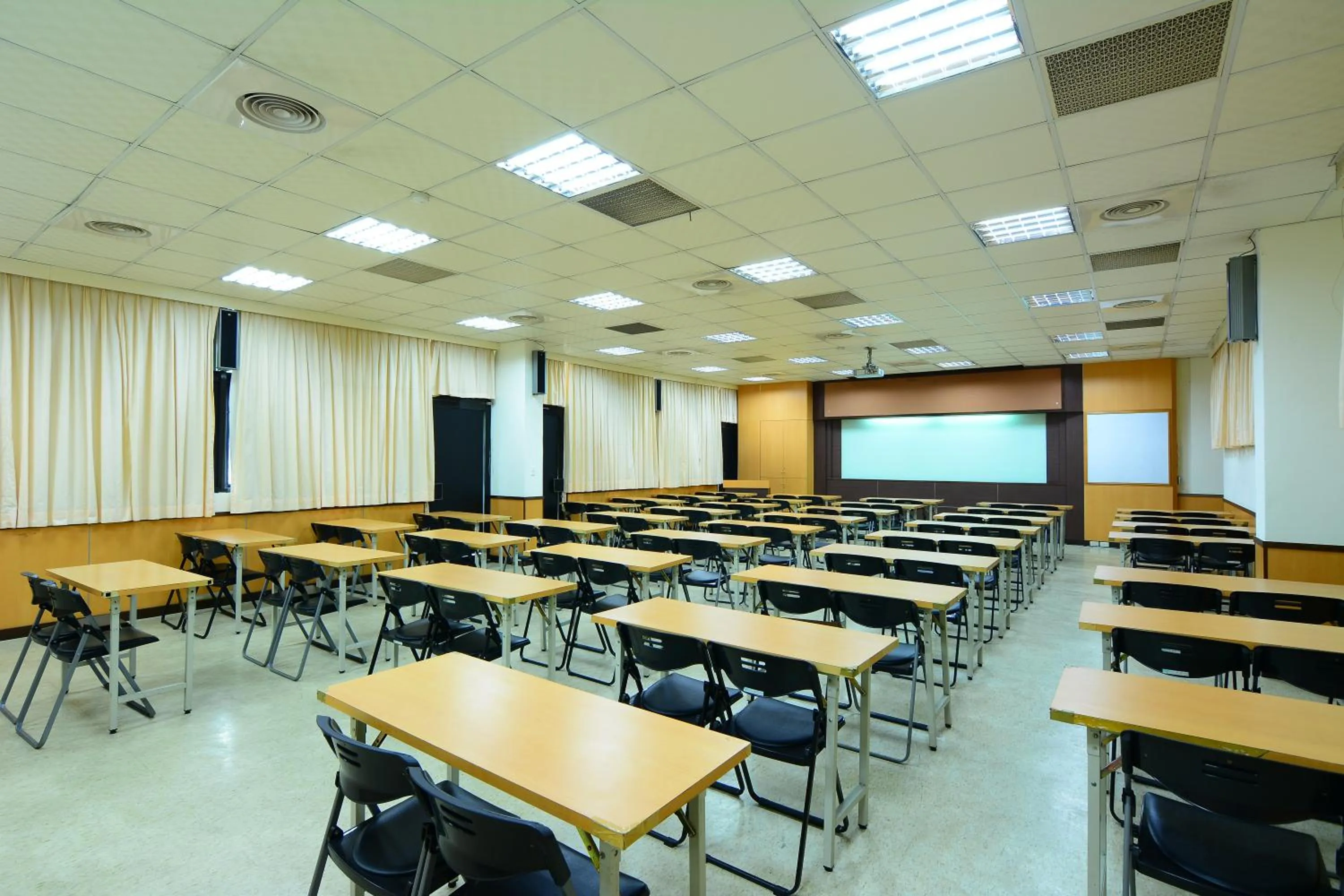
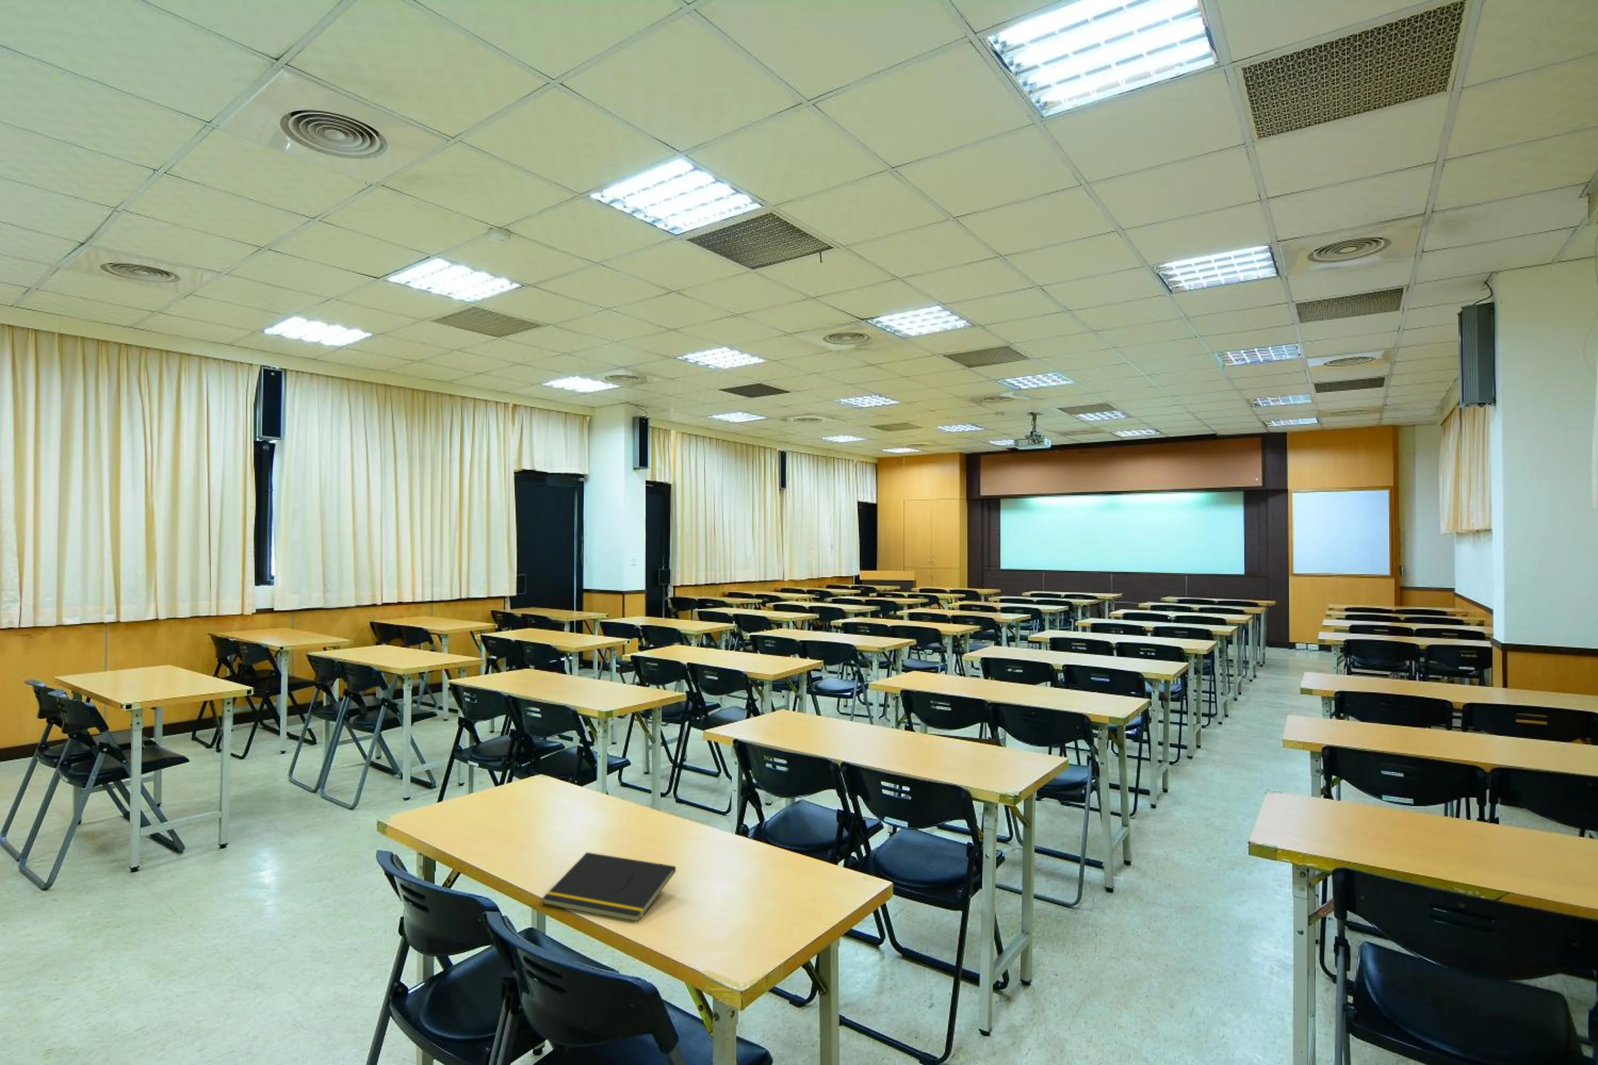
+ notepad (610, 884)
